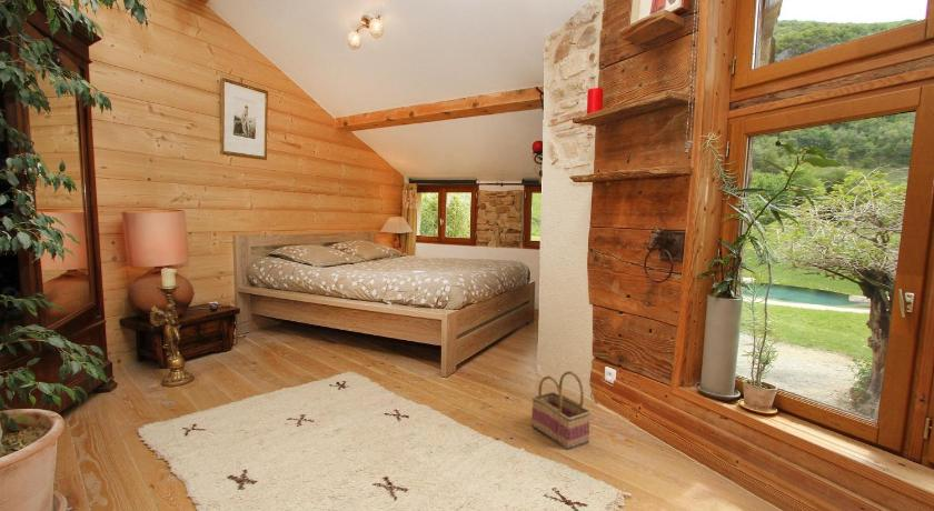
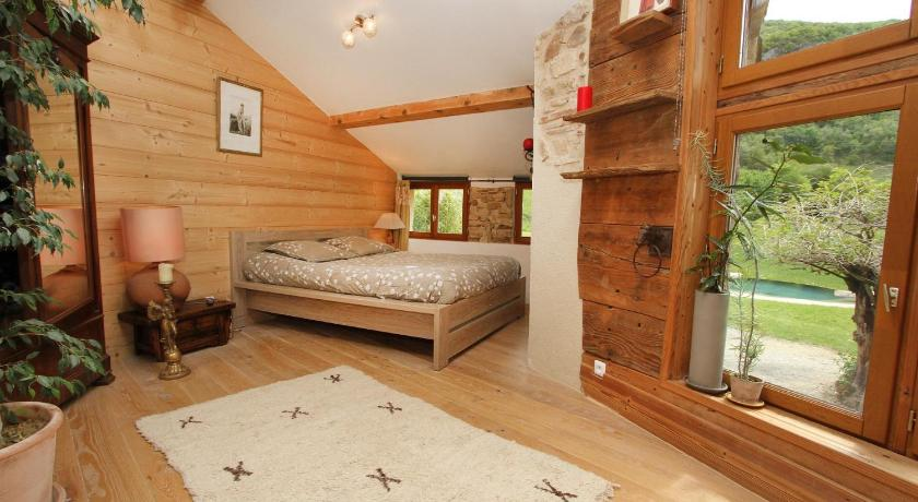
- basket (560, 404)
